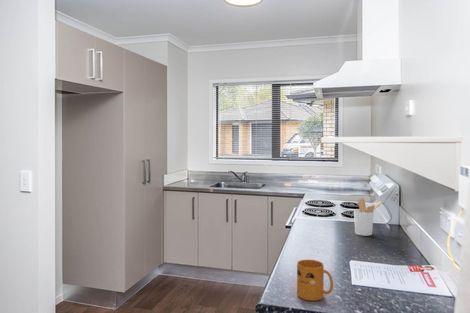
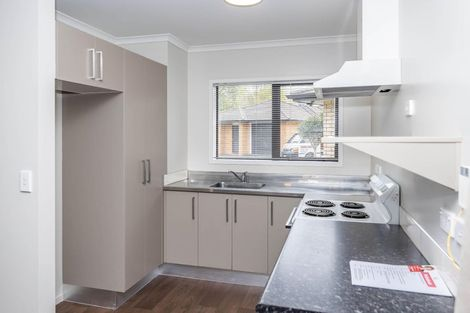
- mug (315, 280)
- utensil holder (368, 216)
